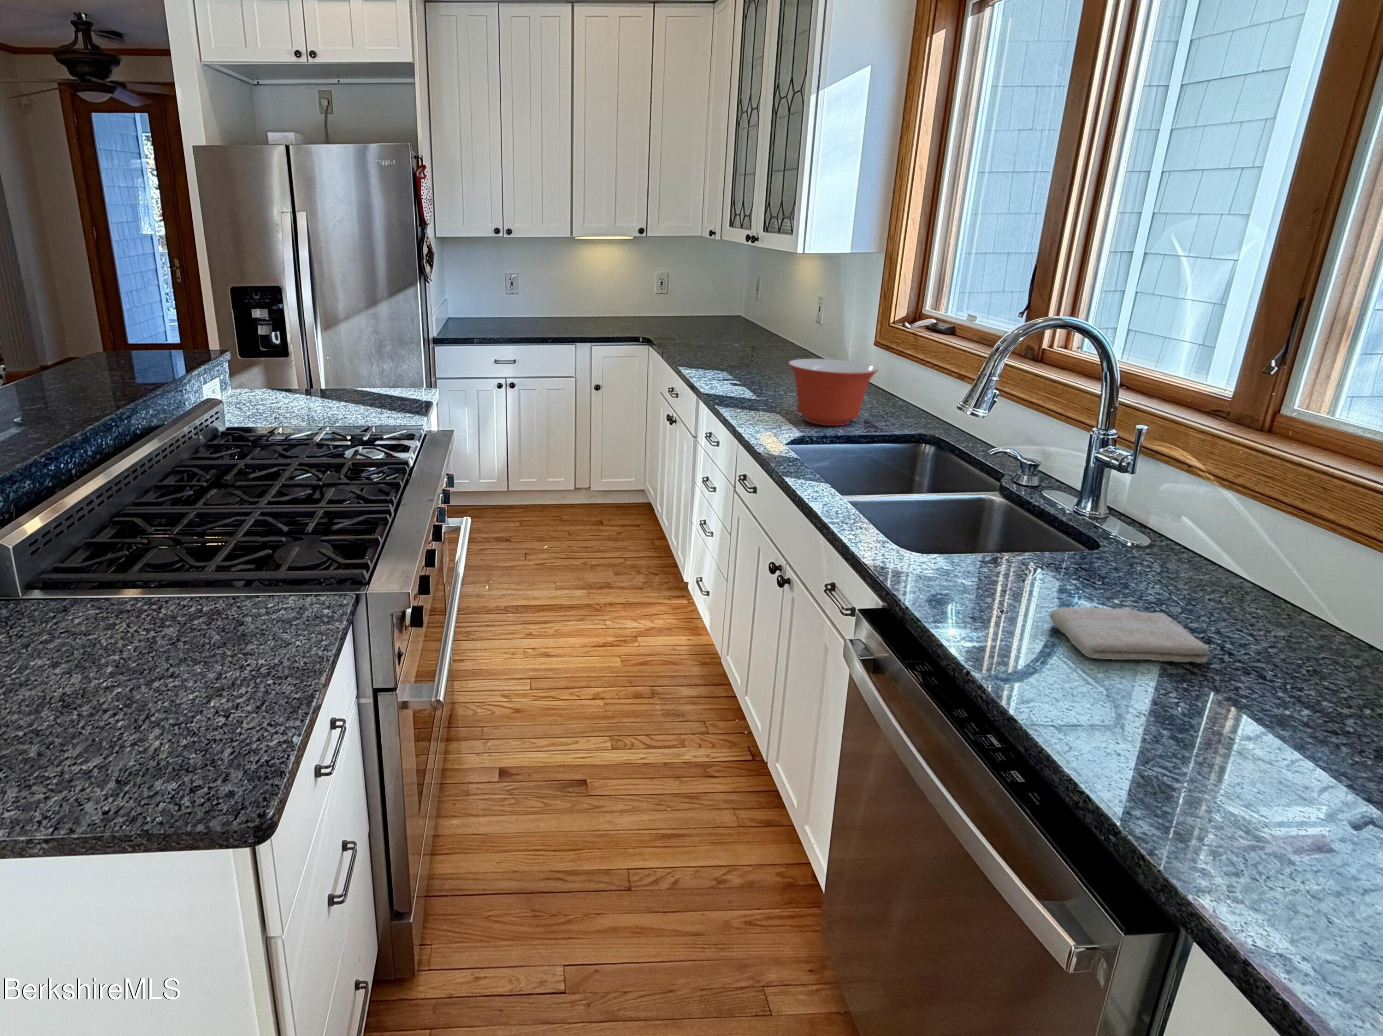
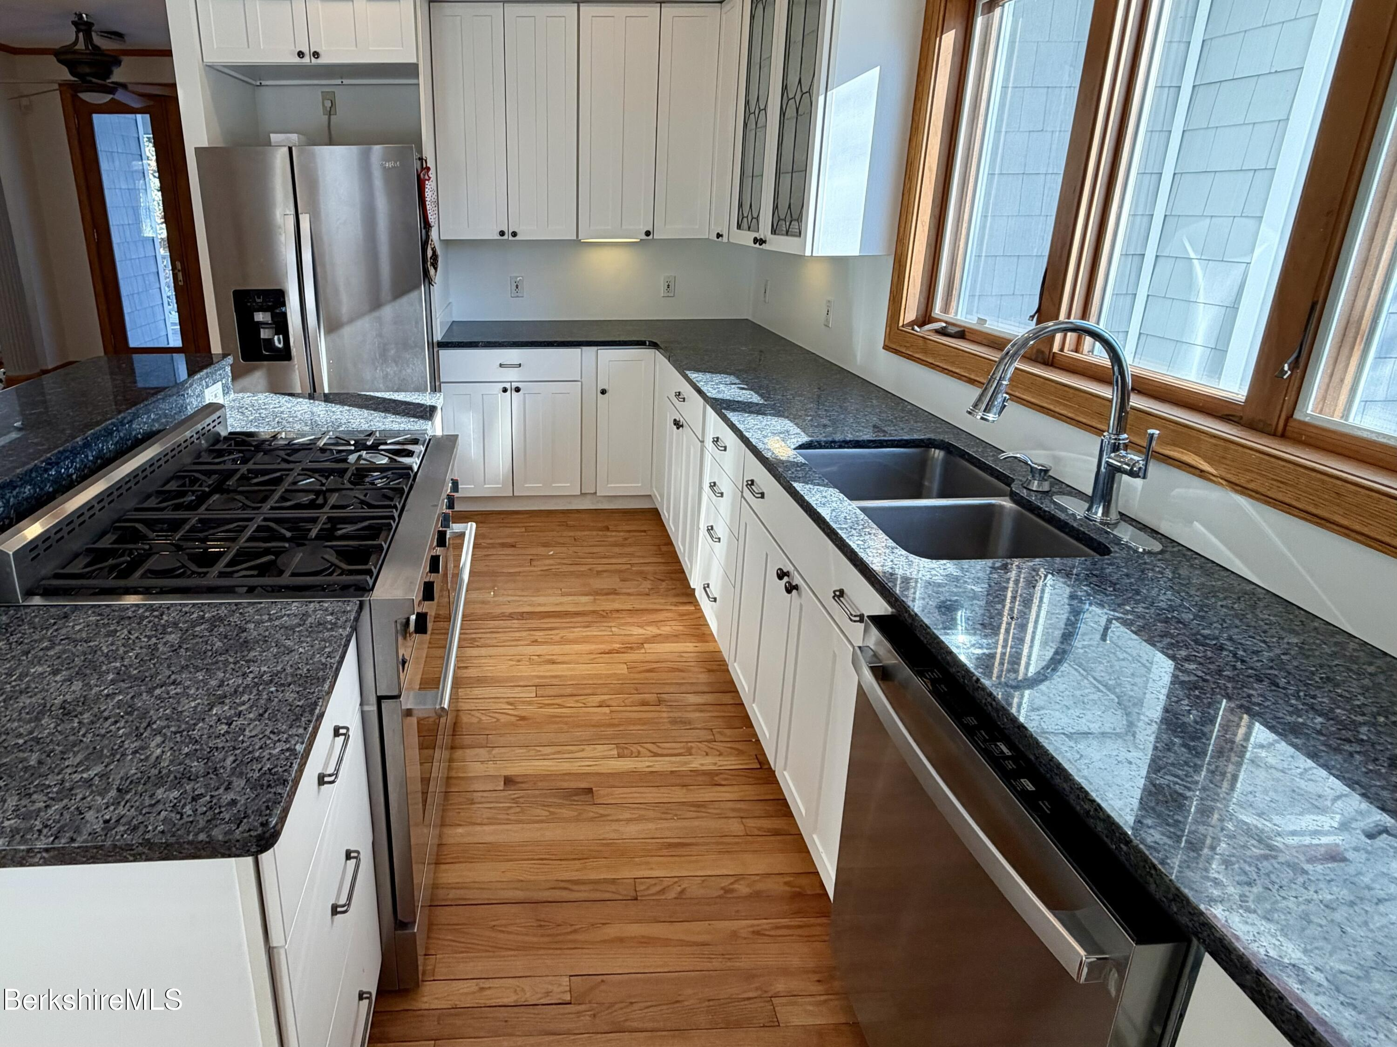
- washcloth (1128, 633)
- mixing bowl (830, 393)
